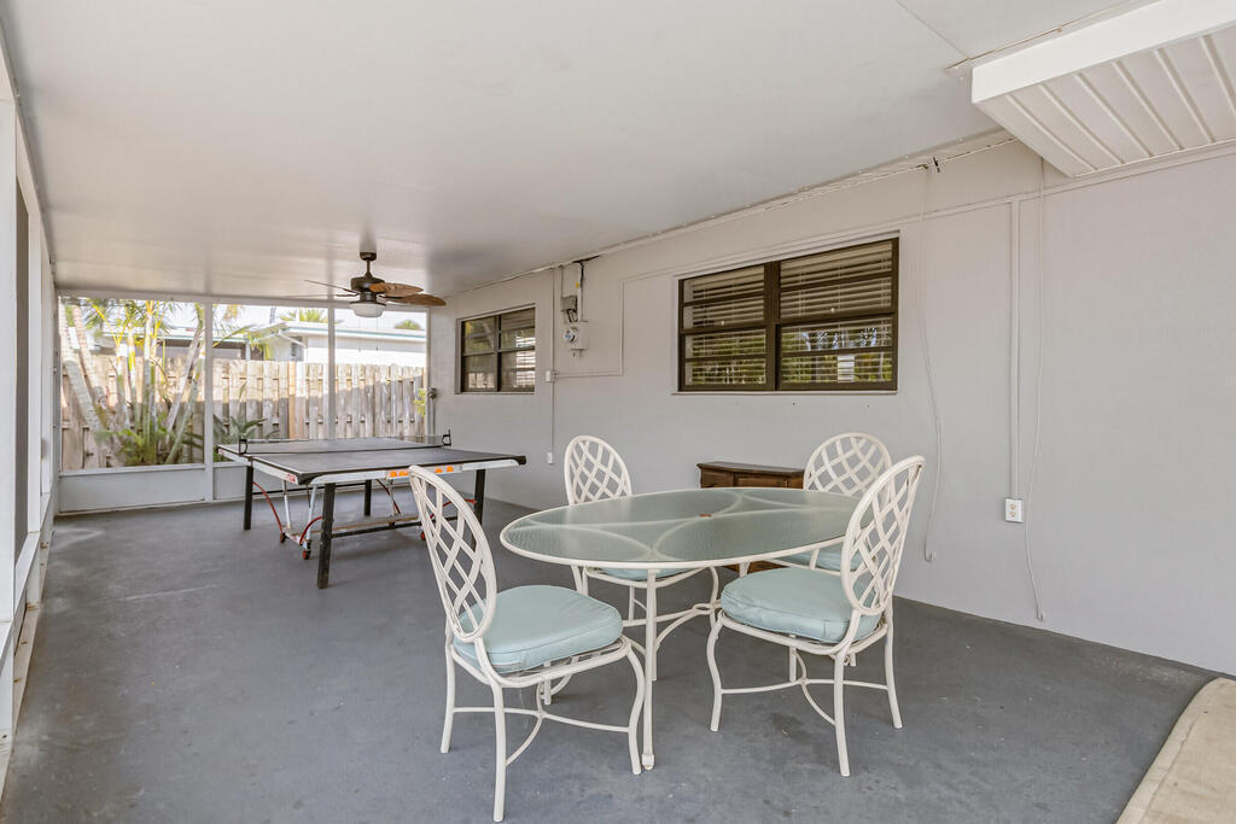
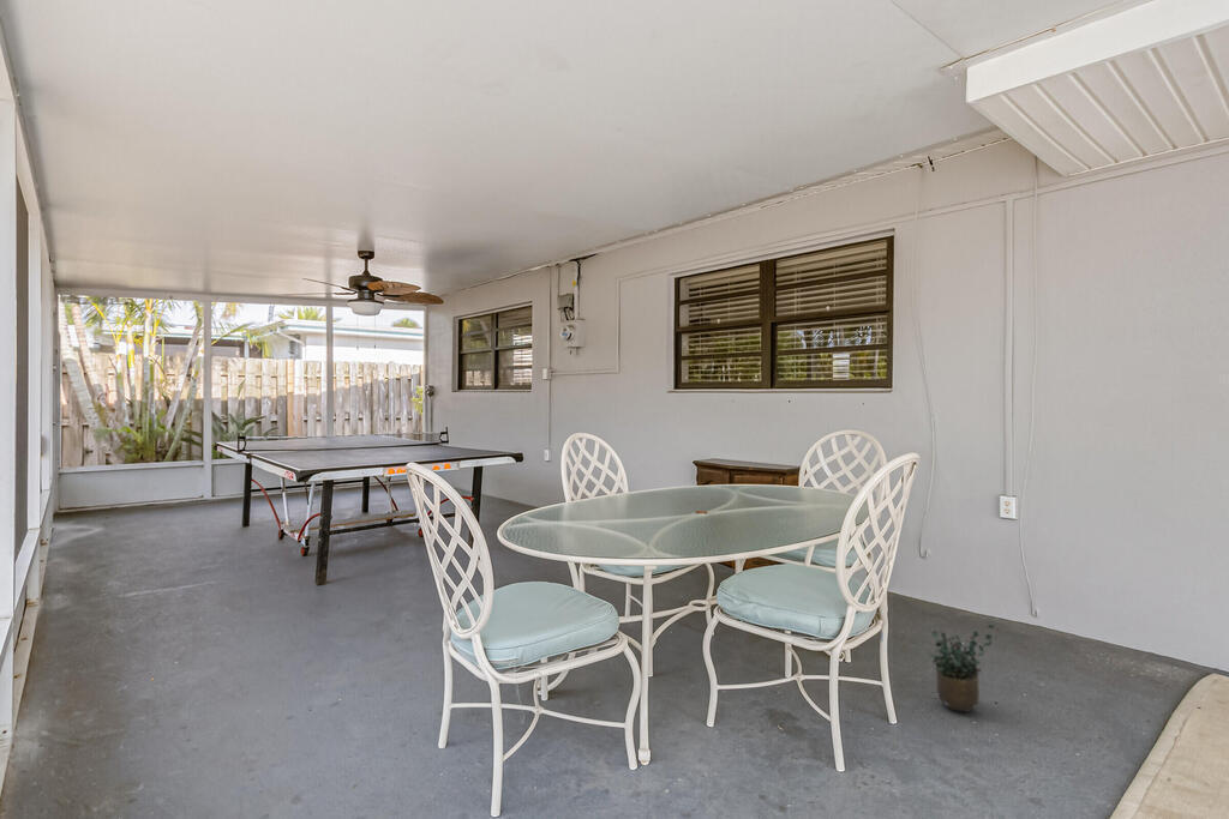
+ potted plant (959, 663)
